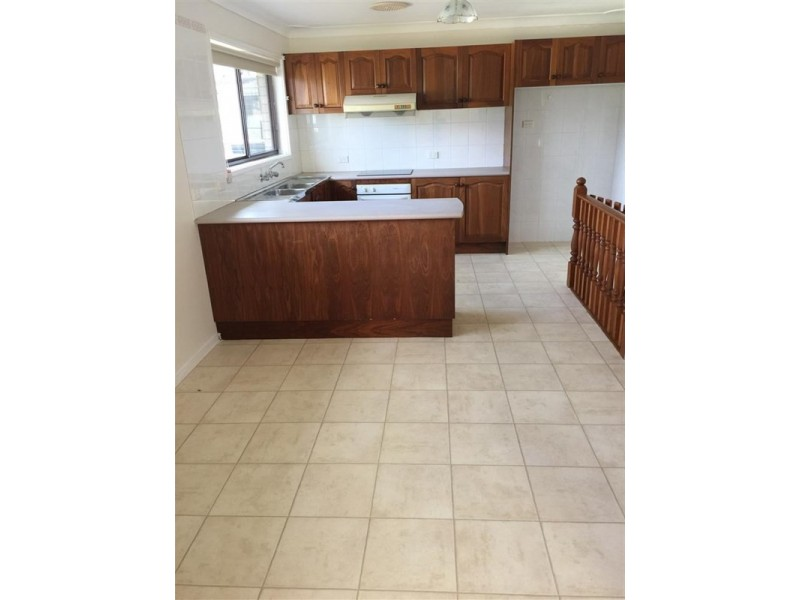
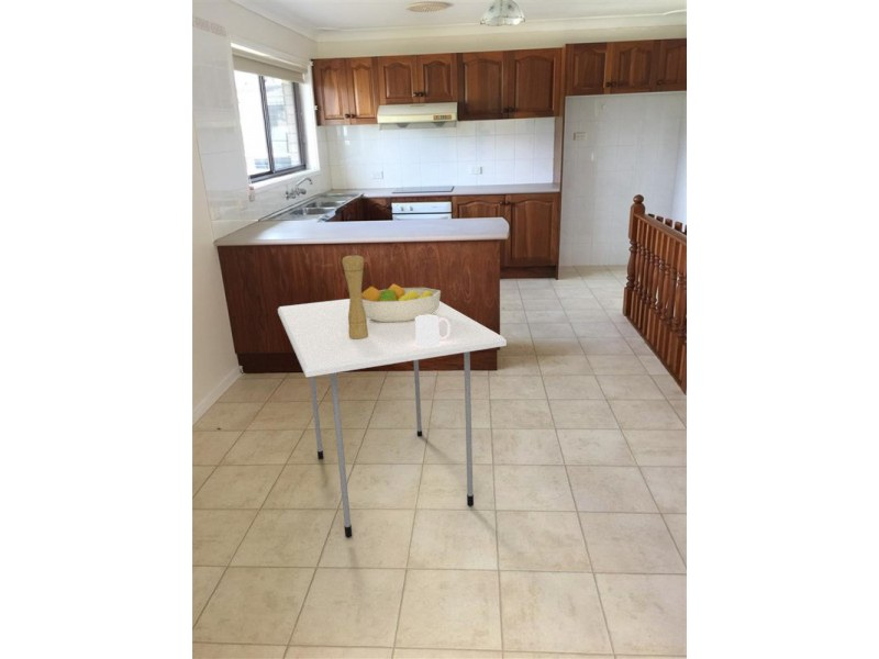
+ mug (433, 330)
+ dining table (415, 401)
+ pepper mill (355, 295)
+ fruit bowl (399, 300)
